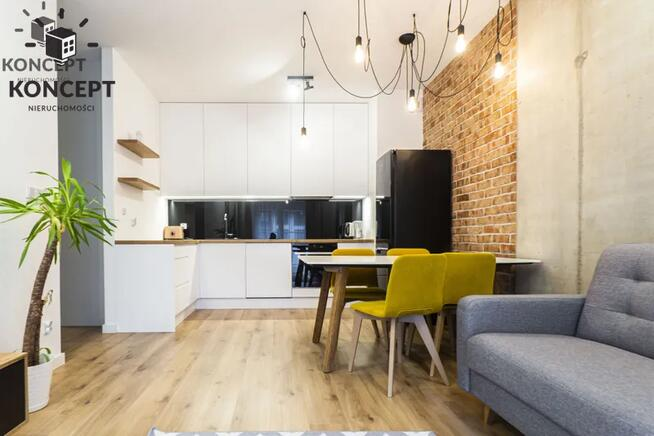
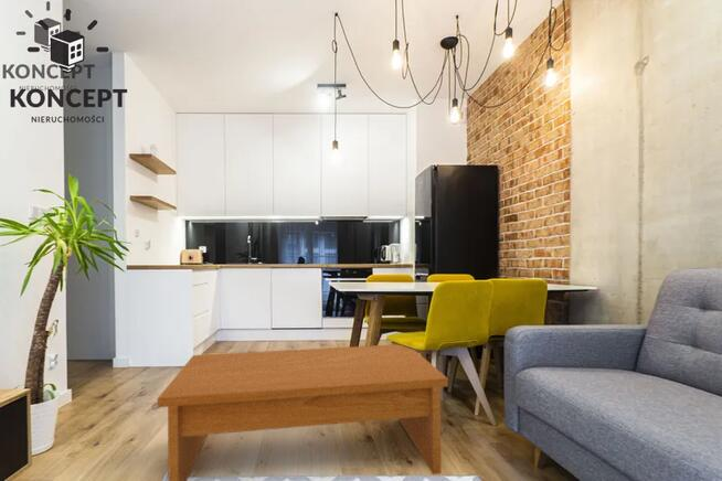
+ coffee table (308, 408)
